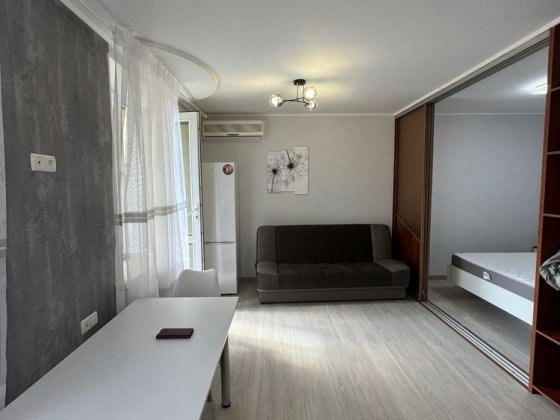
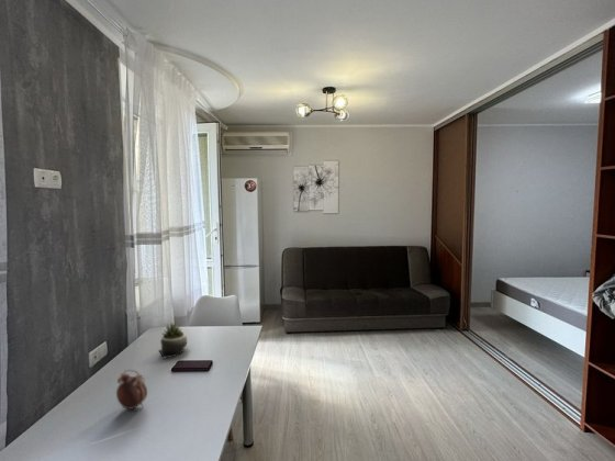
+ alarm clock (131, 389)
+ succulent plant (175, 337)
